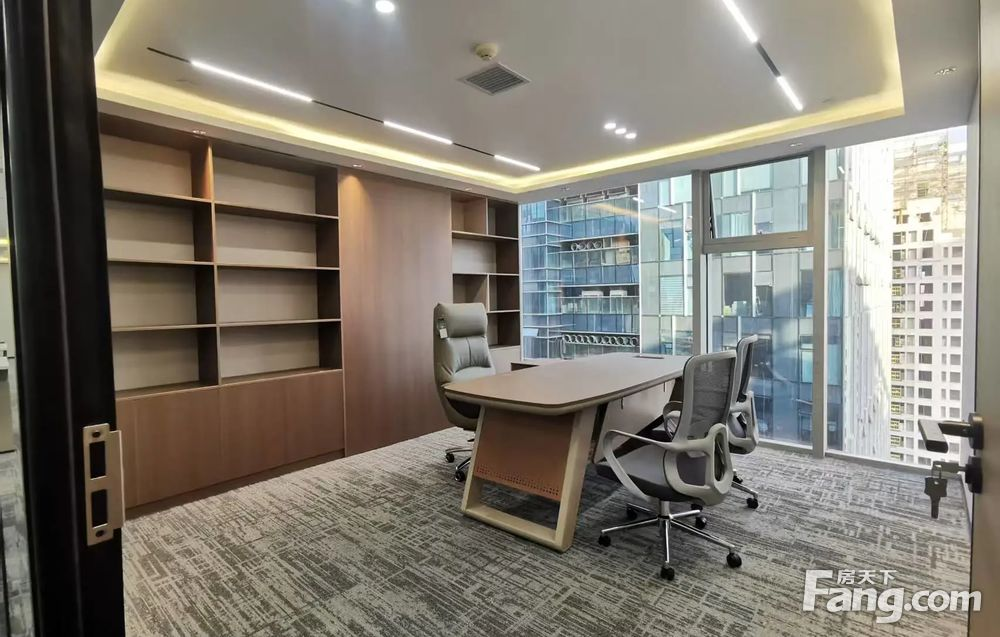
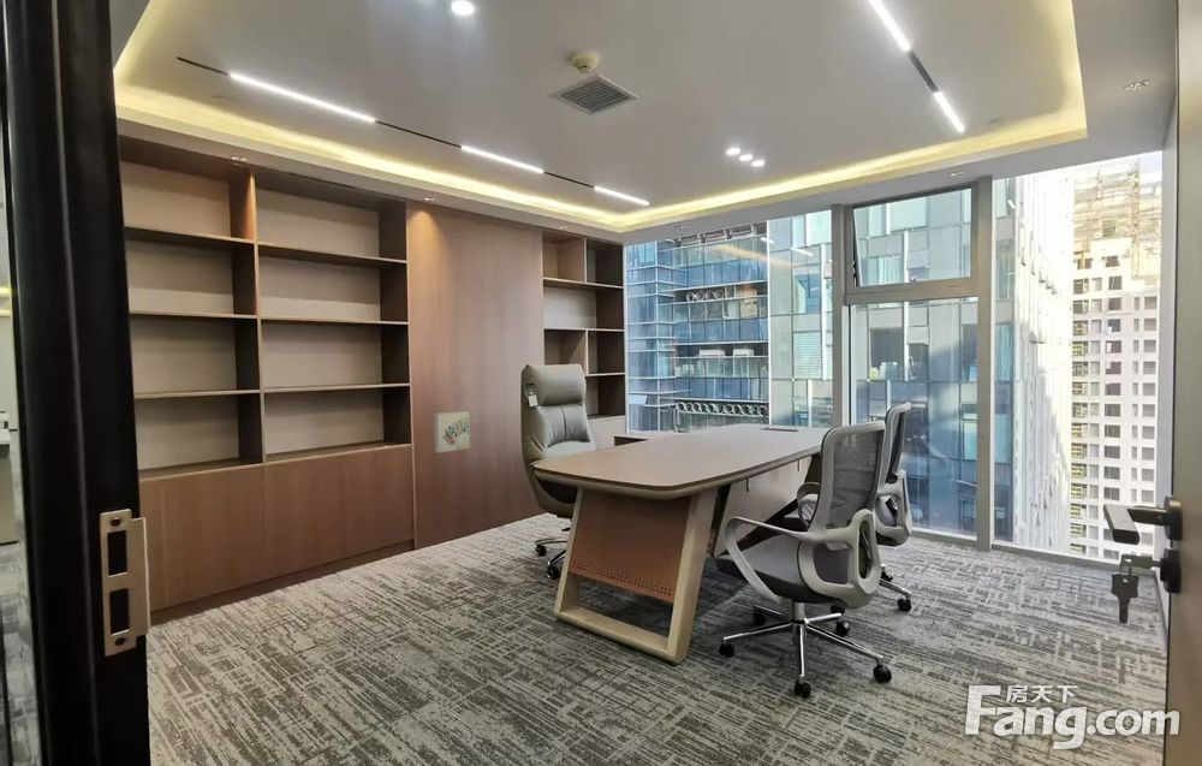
+ wall art (452, 430)
